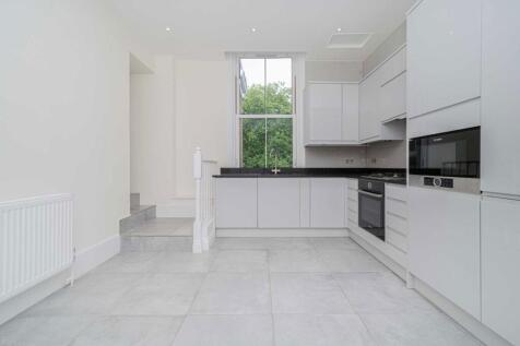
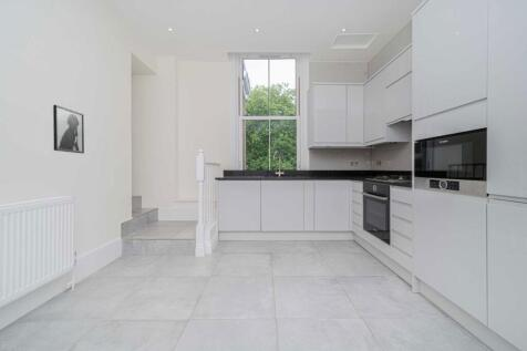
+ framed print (70, 131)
